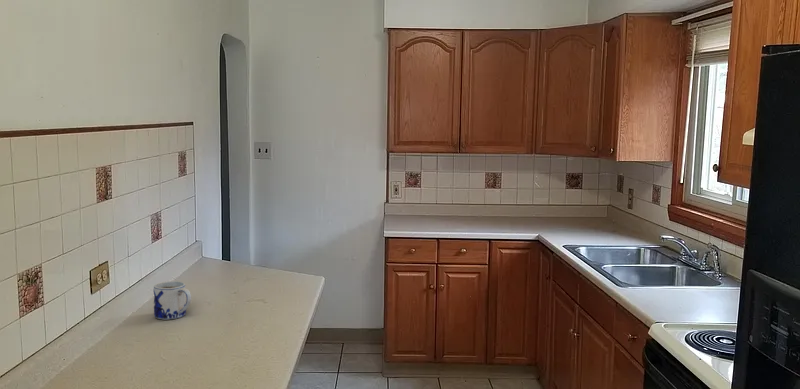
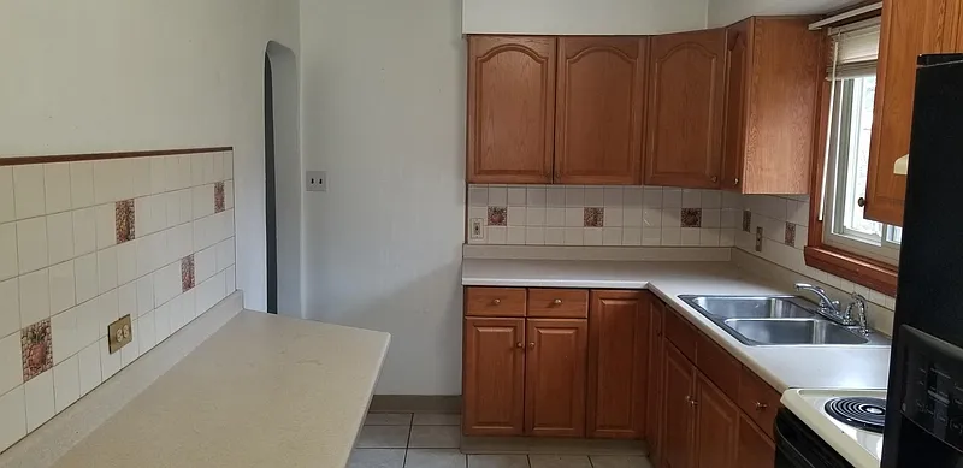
- mug (173, 300)
